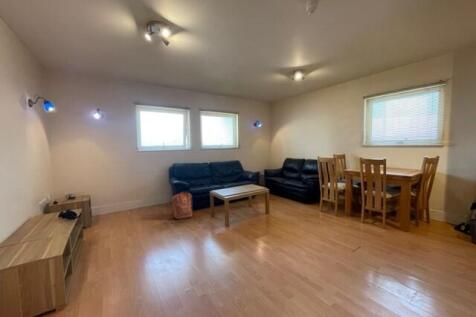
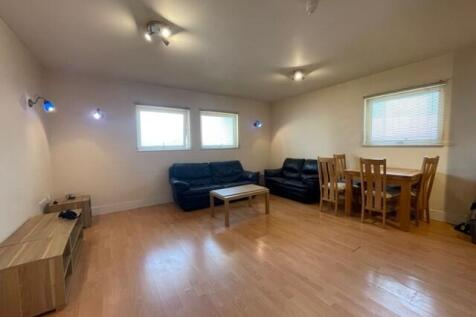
- backpack (182, 204)
